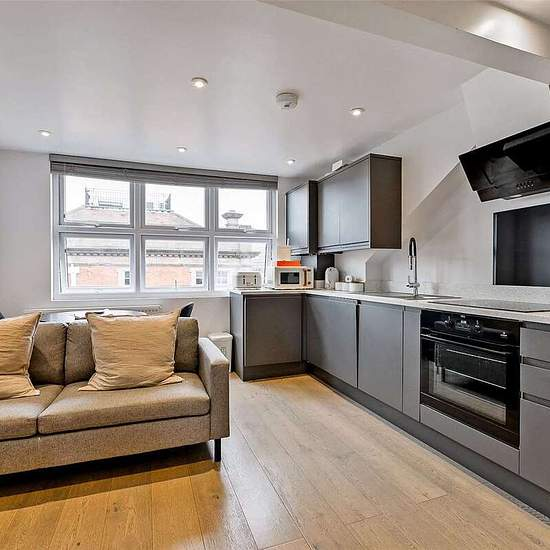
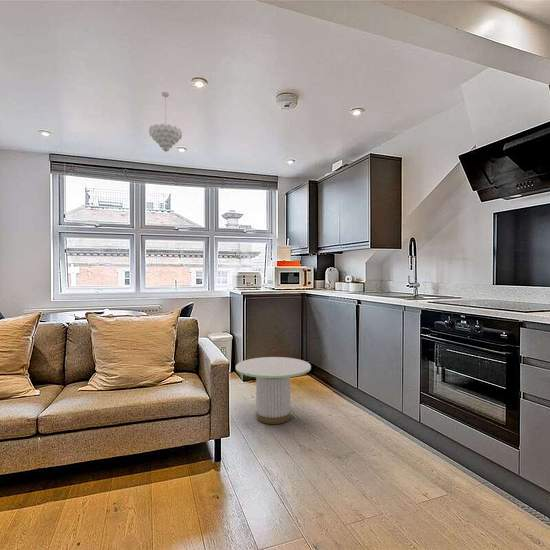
+ pendant light (165, 122)
+ side table (273, 391)
